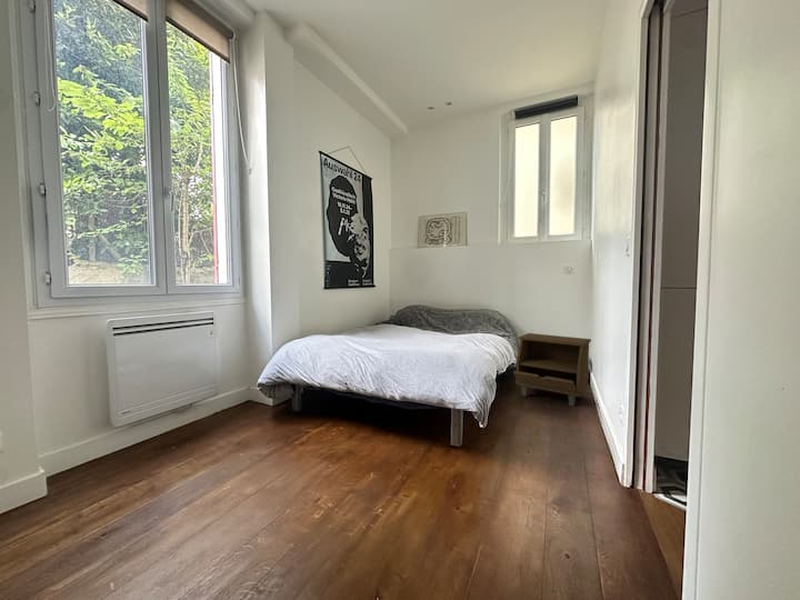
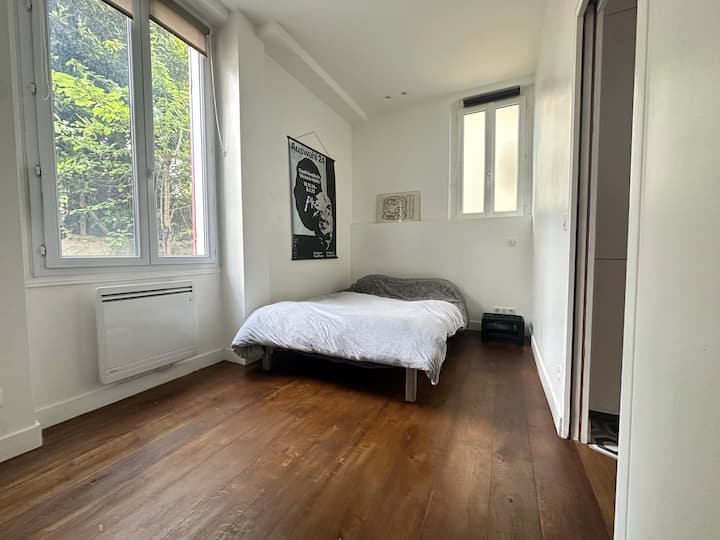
- nightstand (550, 369)
